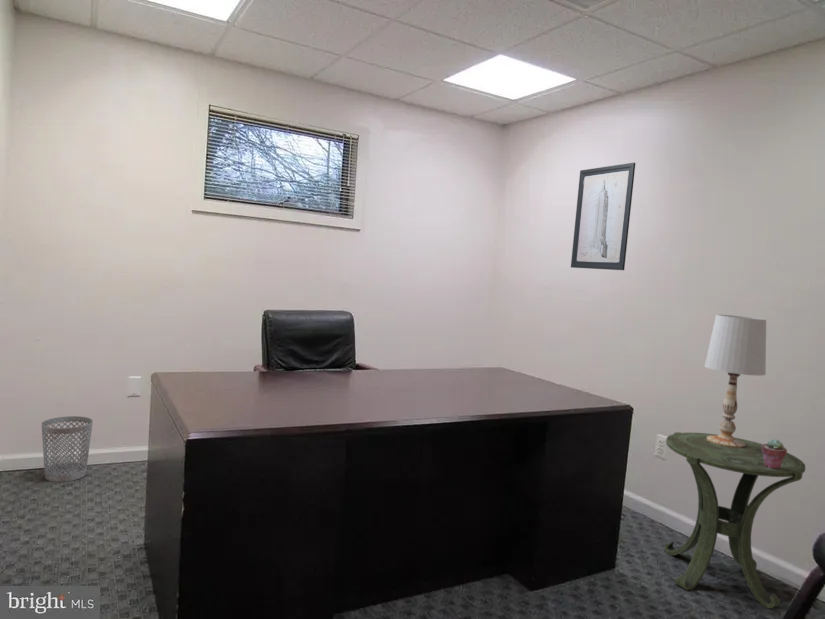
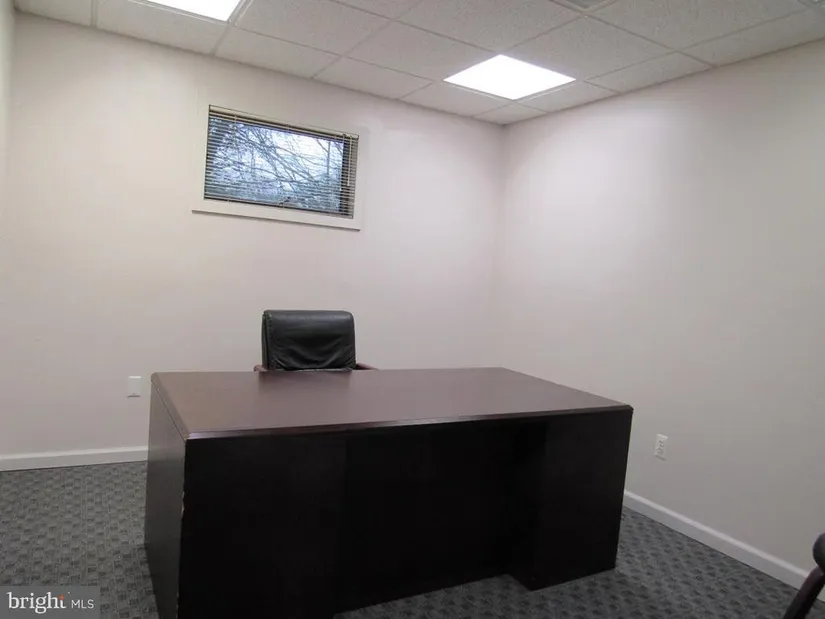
- wastebasket (66, 448)
- wall art (601, 218)
- potted succulent (773, 452)
- side table (724, 514)
- table lamp (733, 379)
